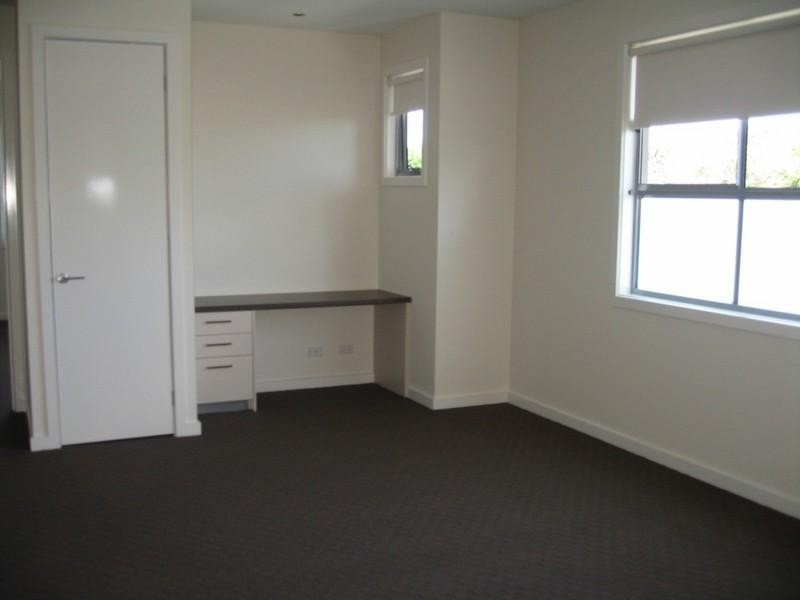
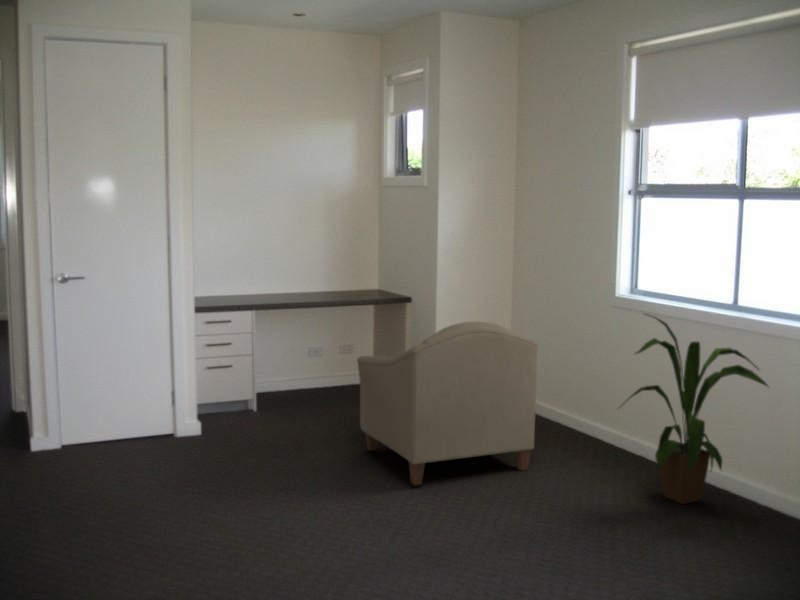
+ chair (442, 387)
+ house plant (696, 413)
